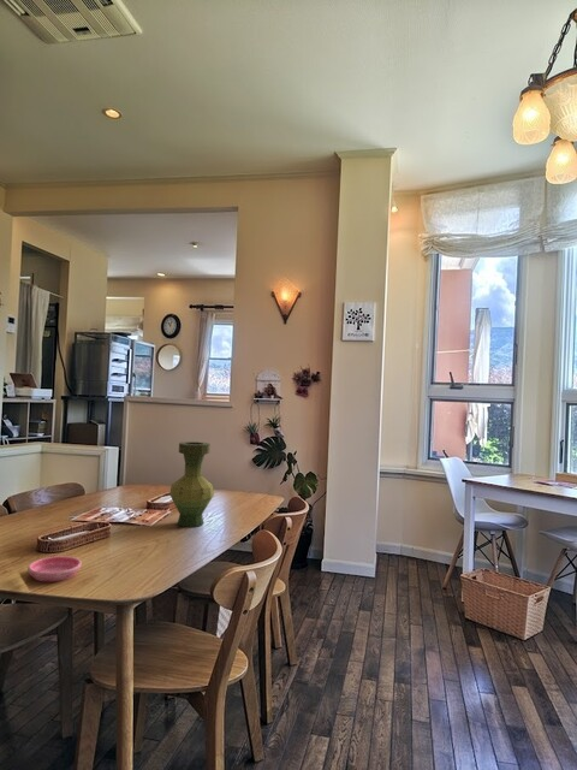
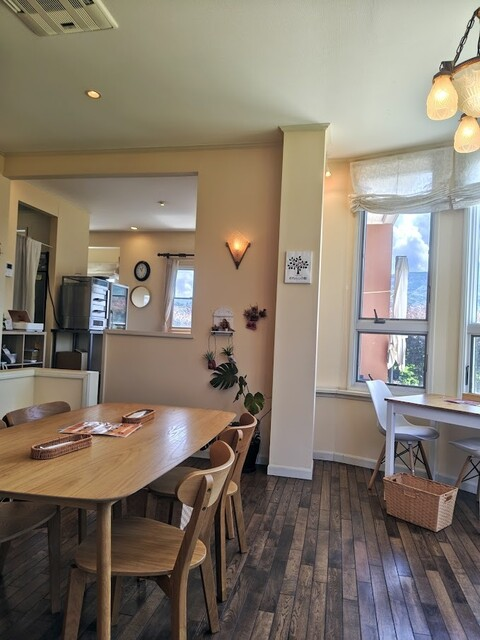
- vase (192, 482)
- saucer (54, 569)
